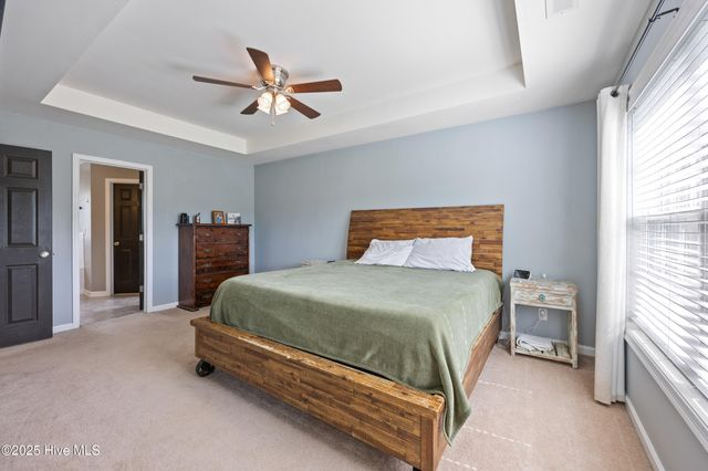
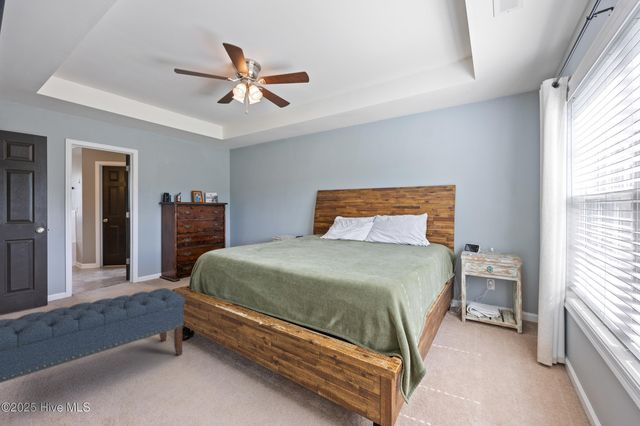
+ bench (97, 339)
